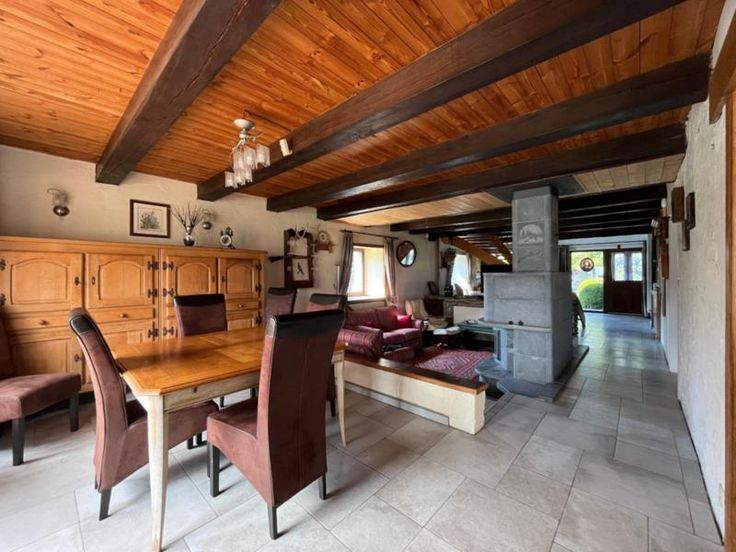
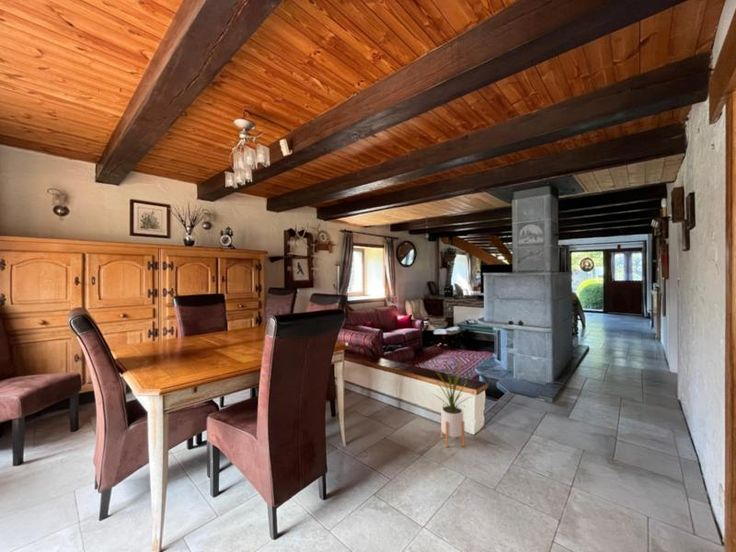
+ house plant (453, 399)
